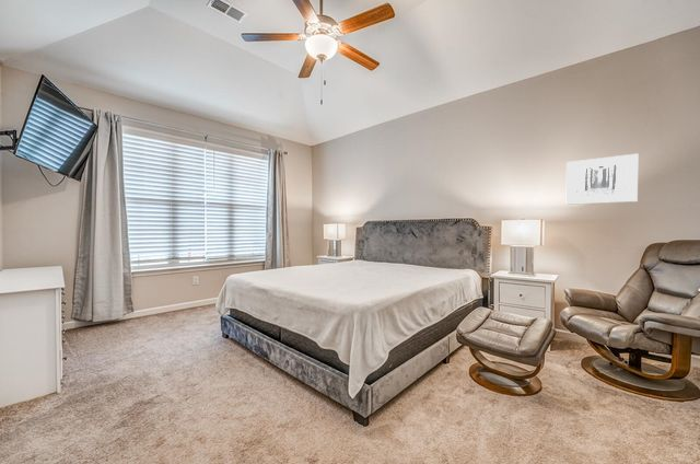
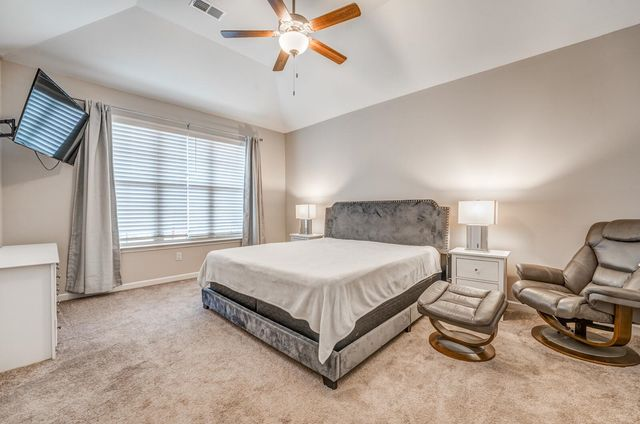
- wall art (599, 181)
